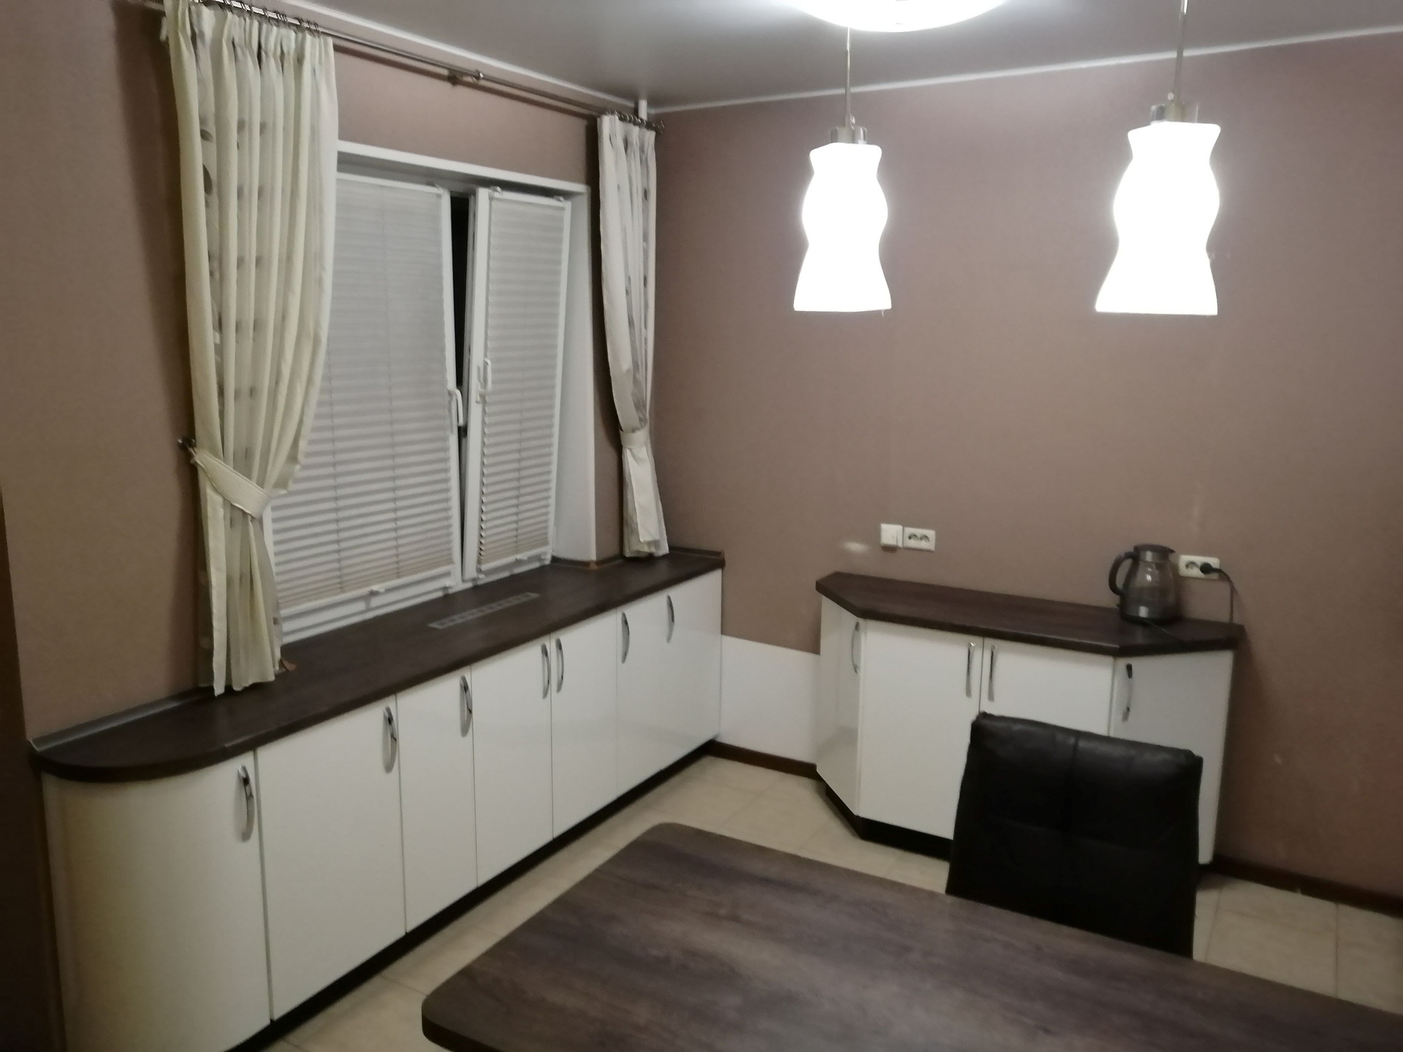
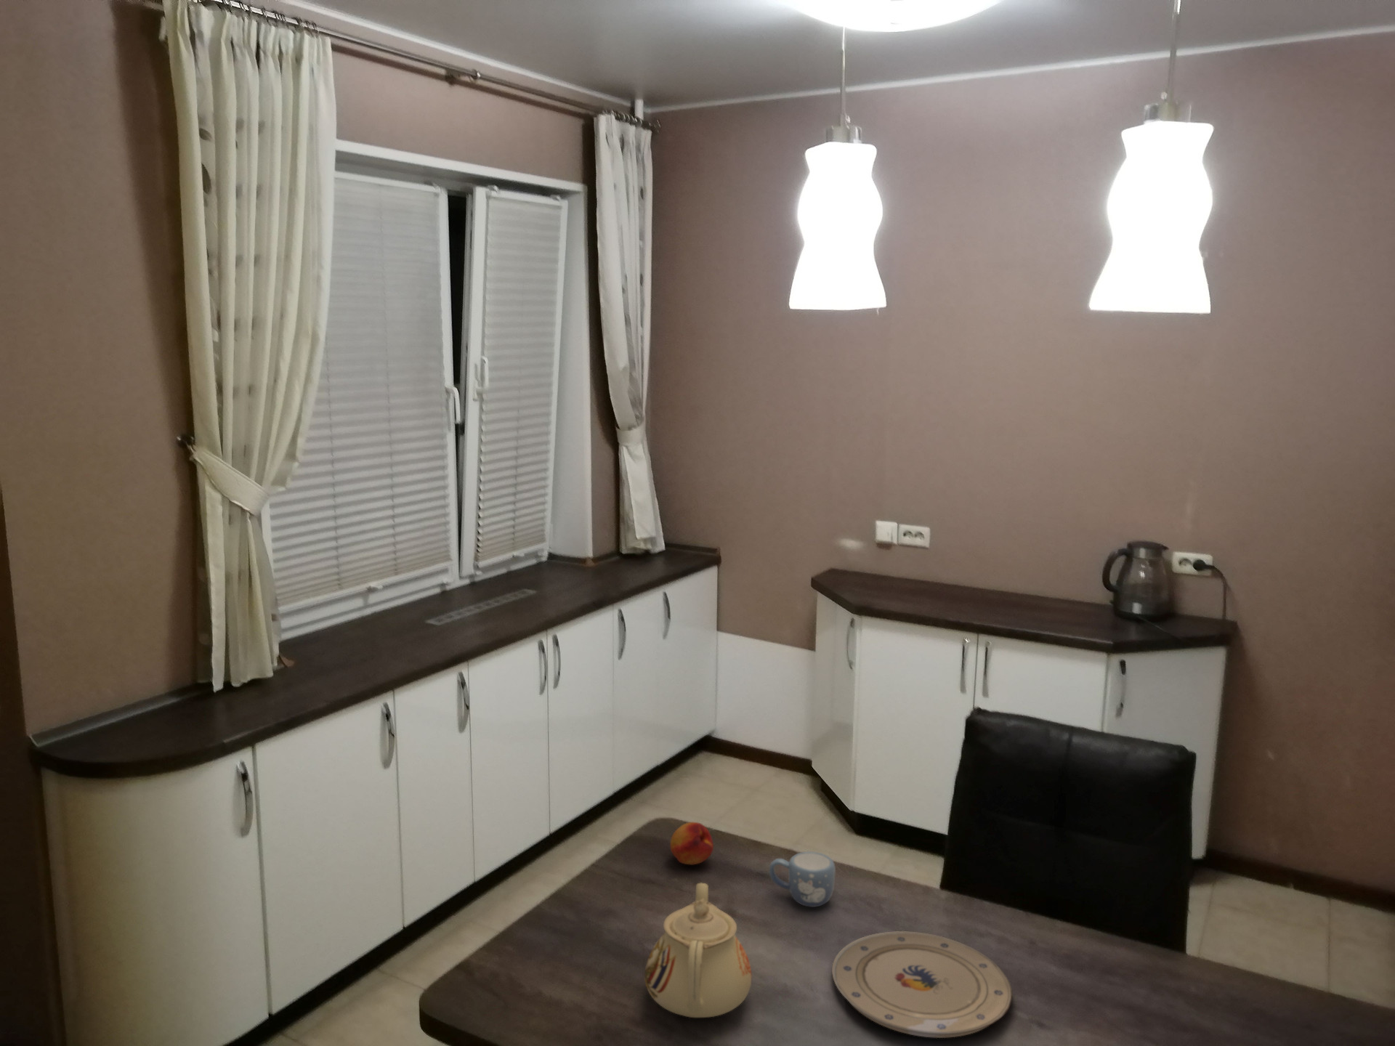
+ teapot (699, 950)
+ plate (920, 982)
+ fruit (690, 843)
+ mug (802, 879)
